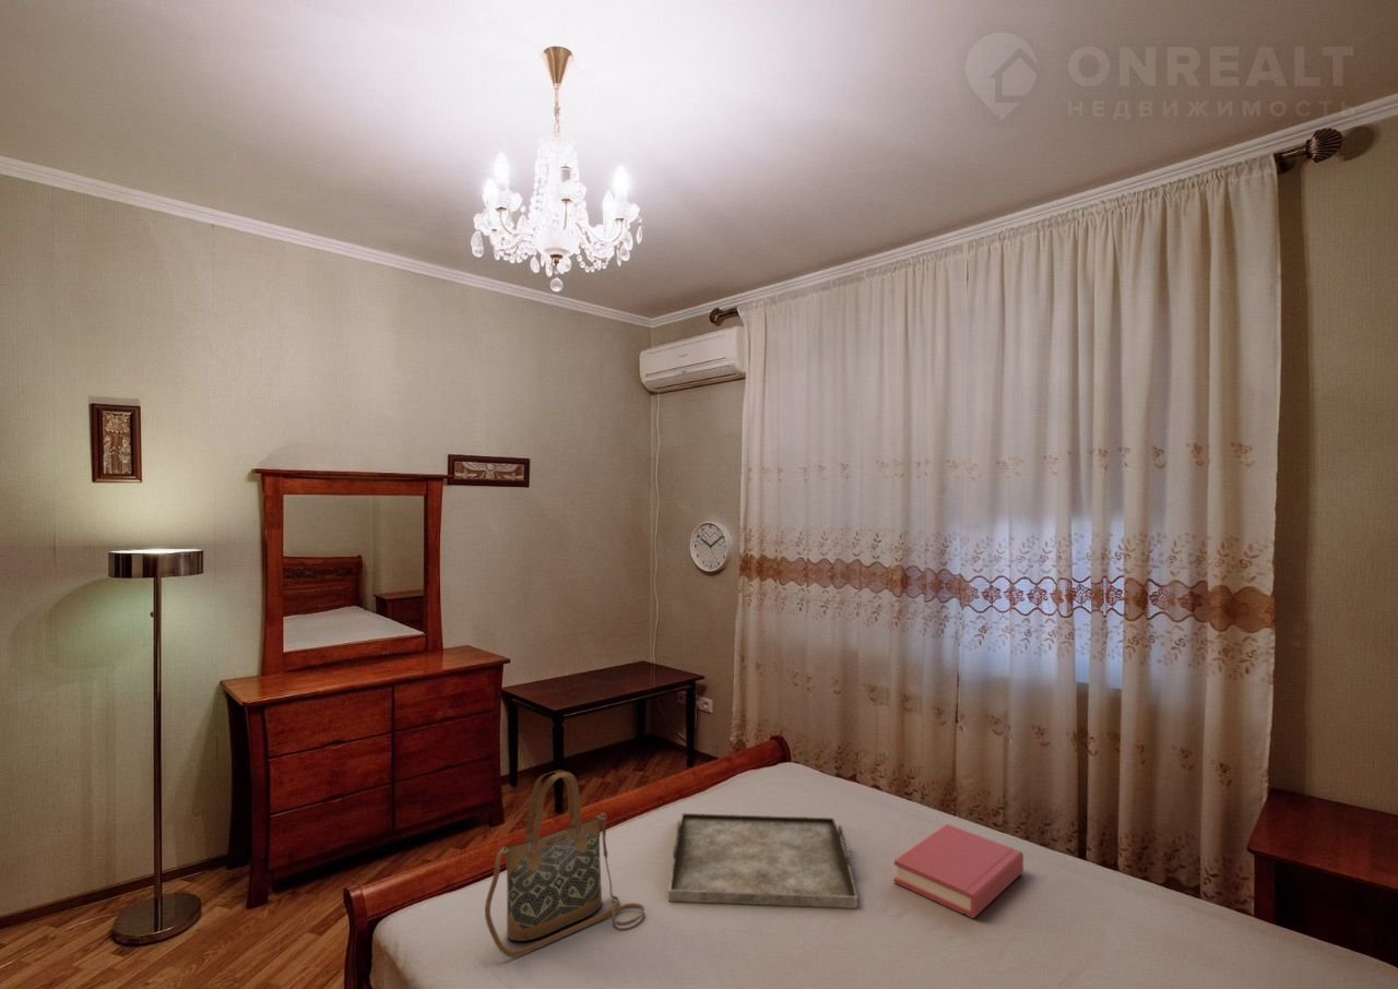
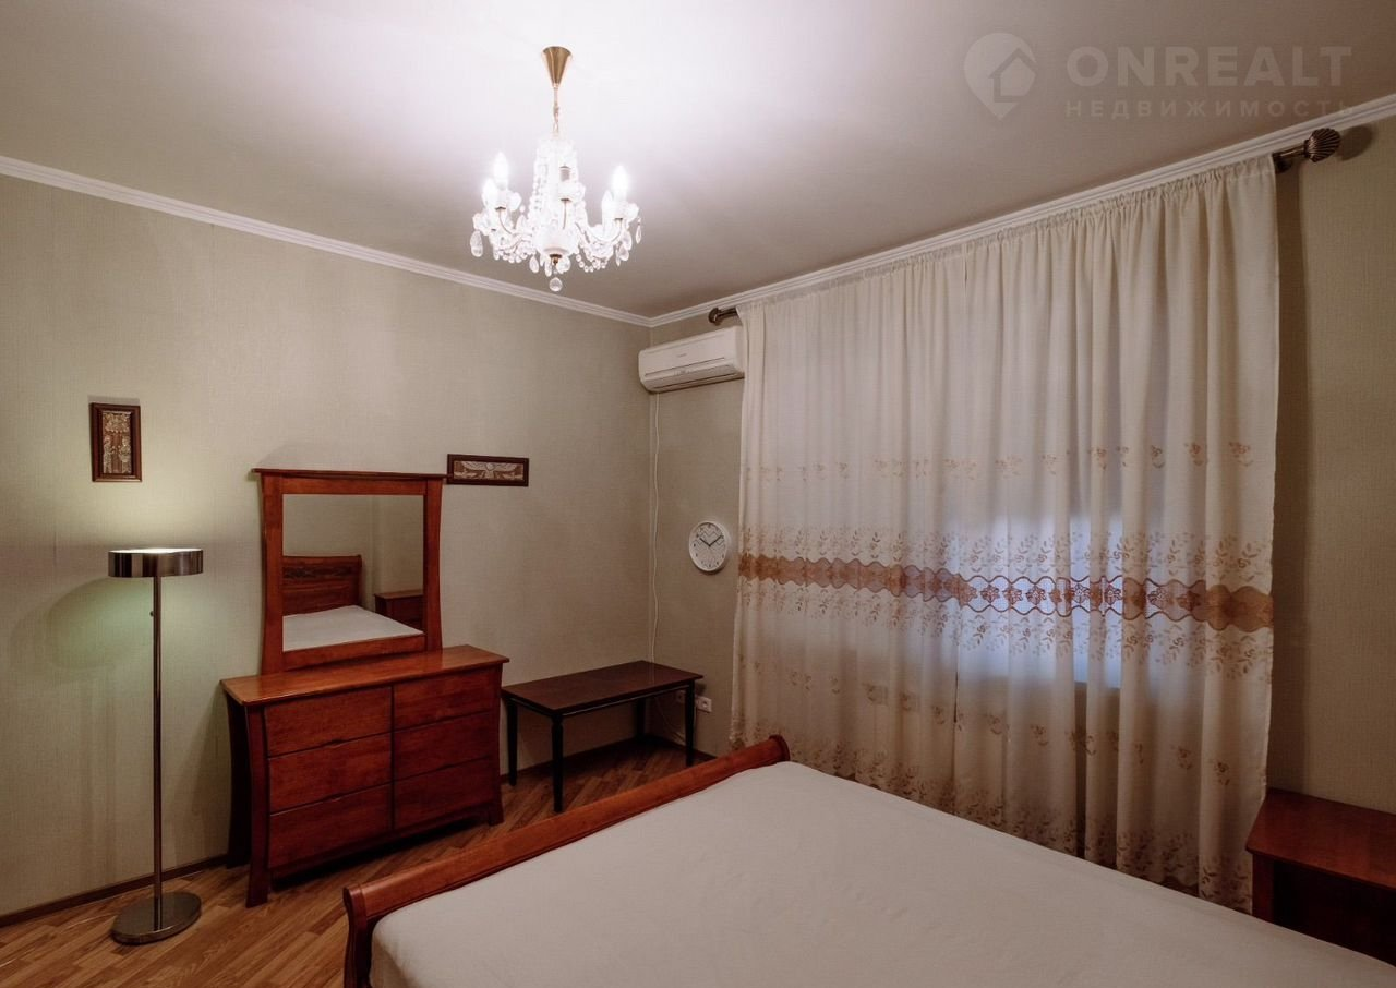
- hardback book (959, 867)
- handbag (564, 854)
- serving tray (759, 846)
